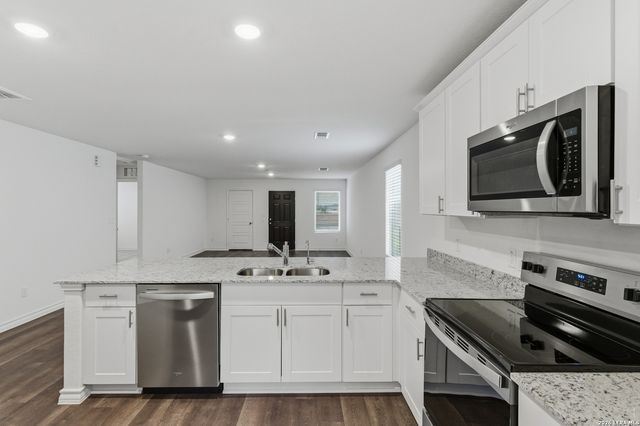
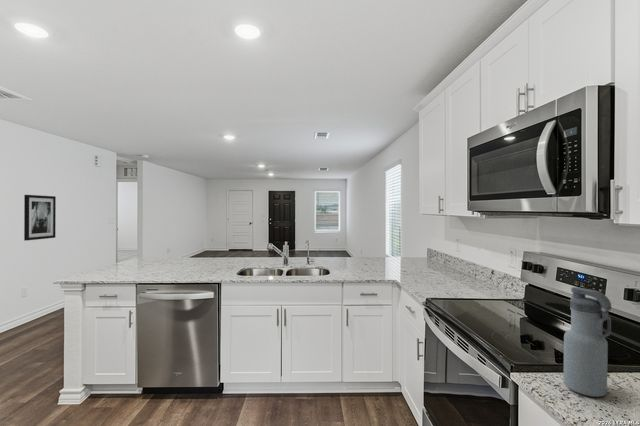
+ wall art (40, 217)
+ water bottle (586, 339)
